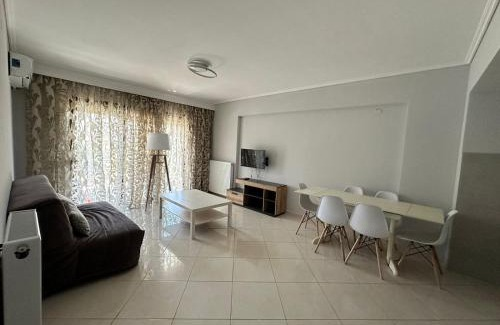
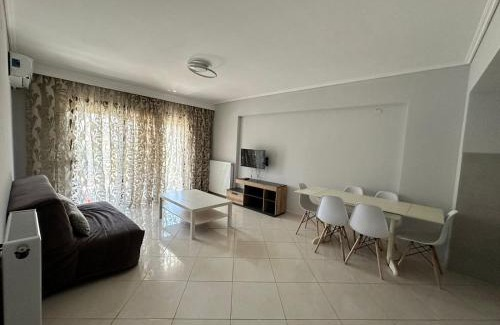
- floor lamp (152, 170)
